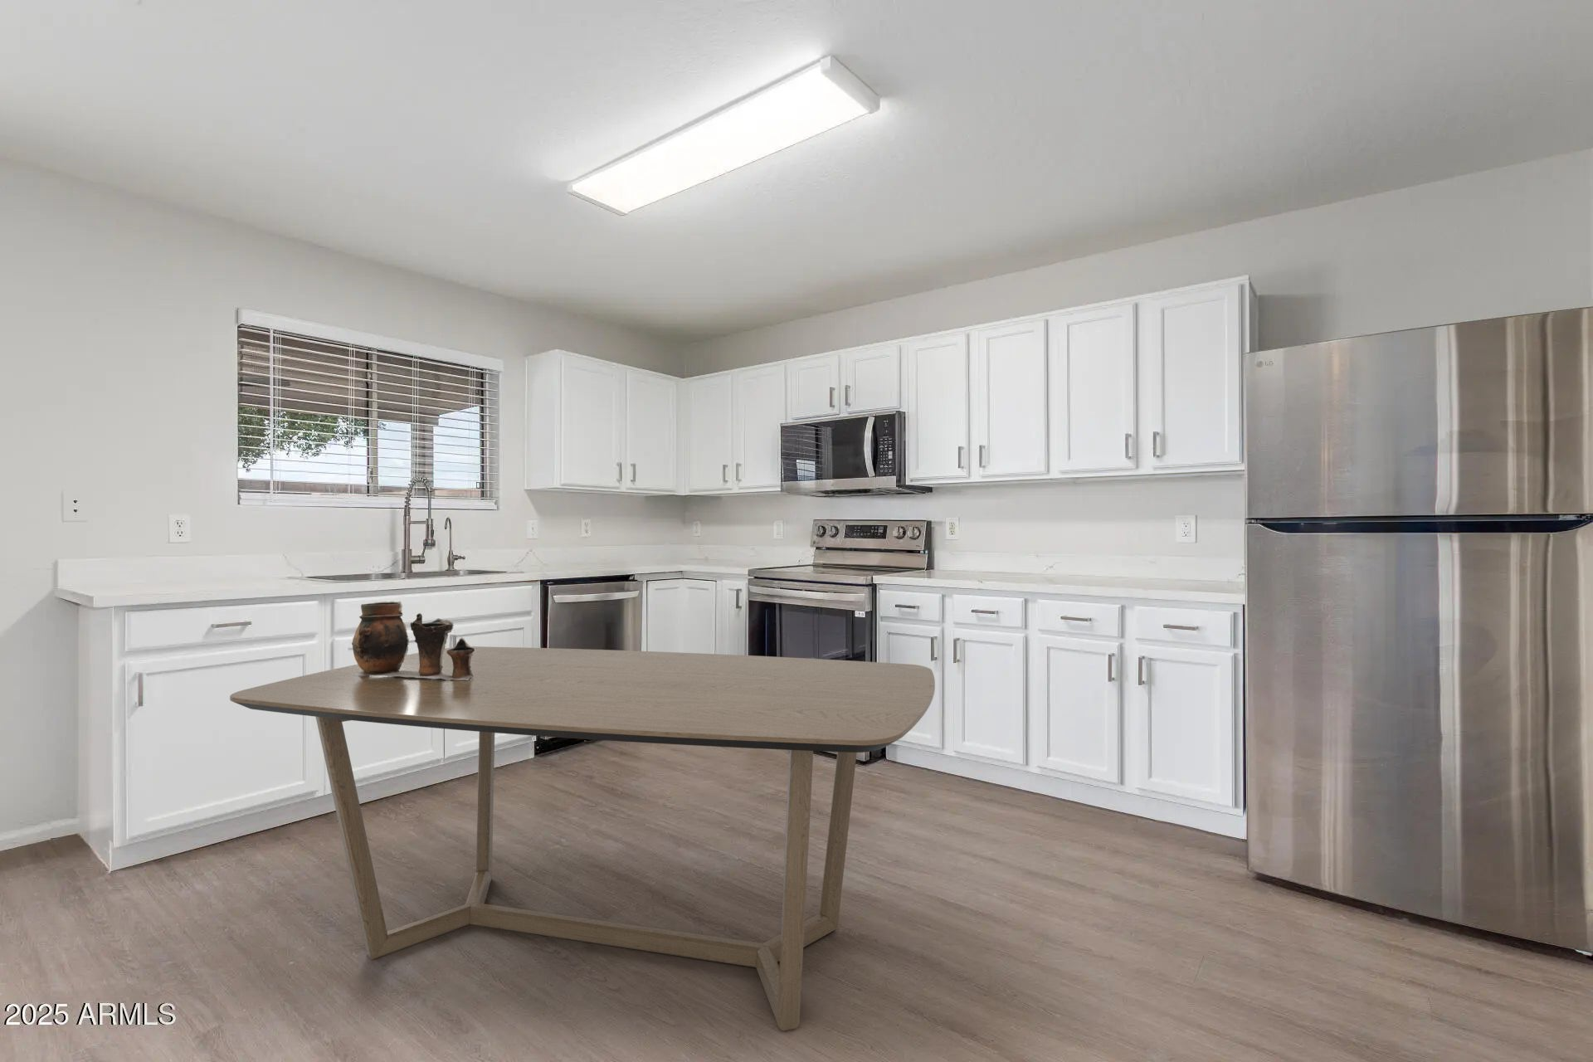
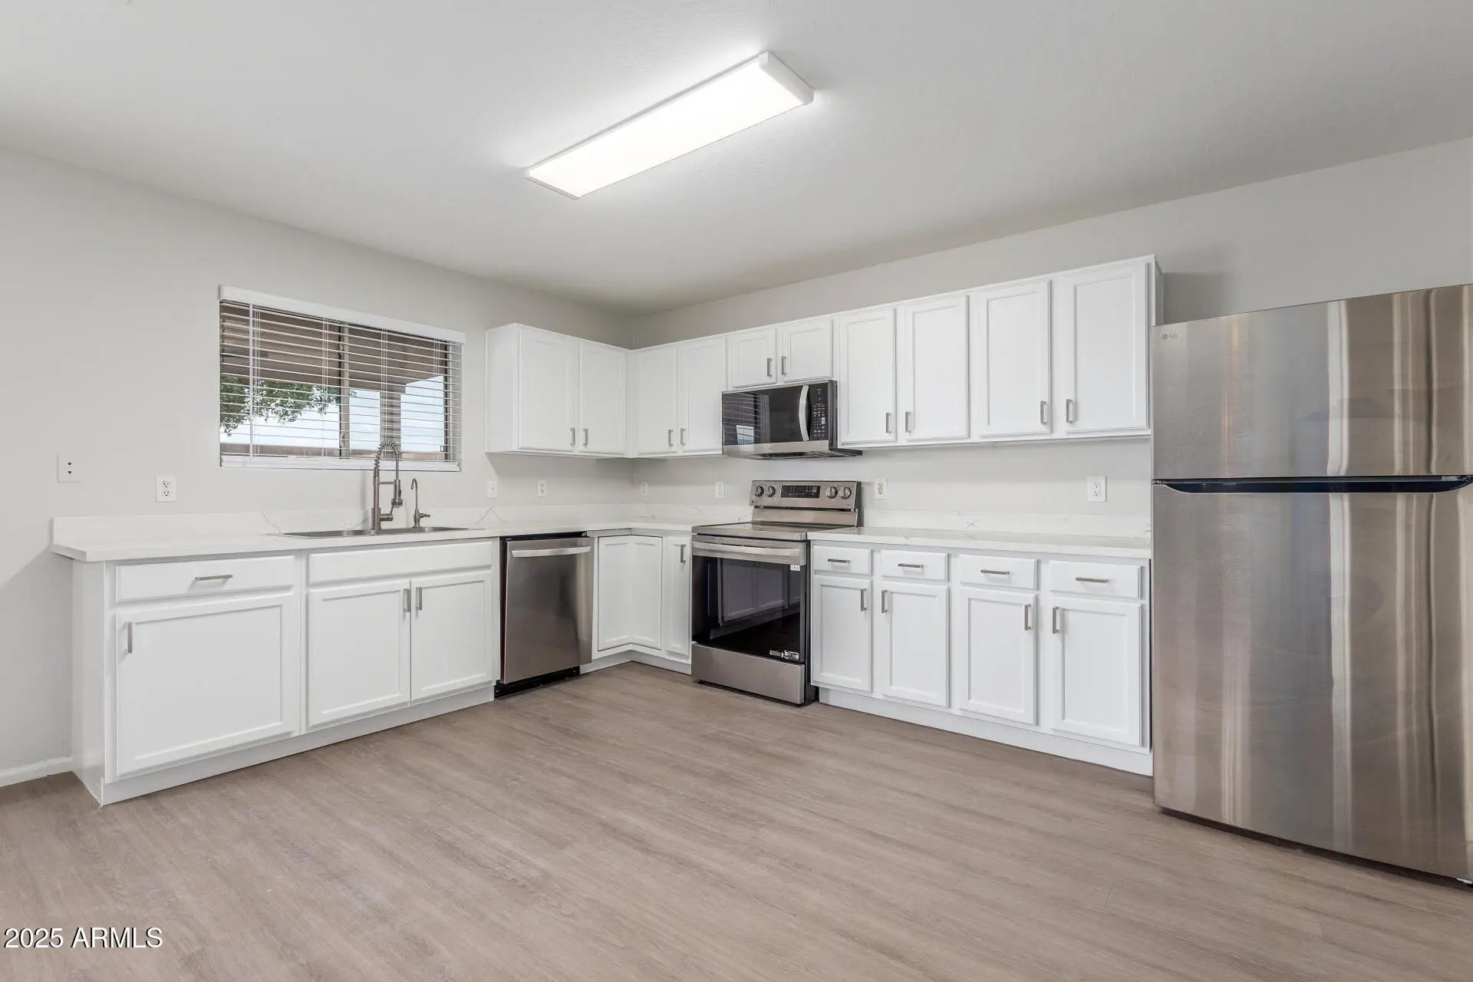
- pottery set (415, 640)
- dining table (609, 740)
